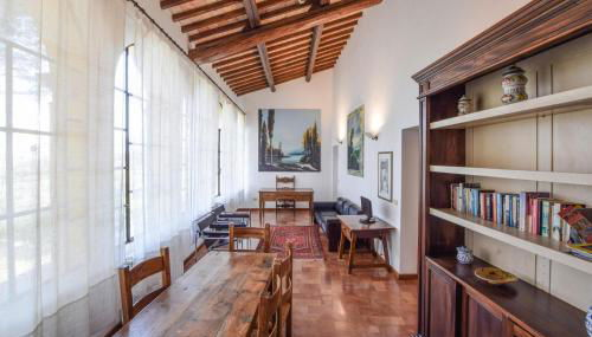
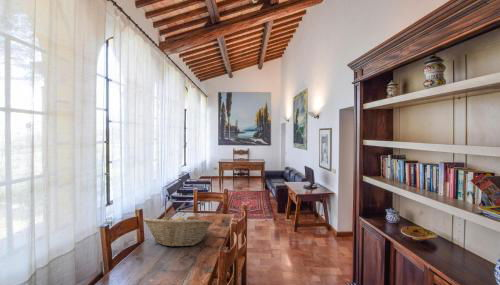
+ fruit basket (178, 226)
